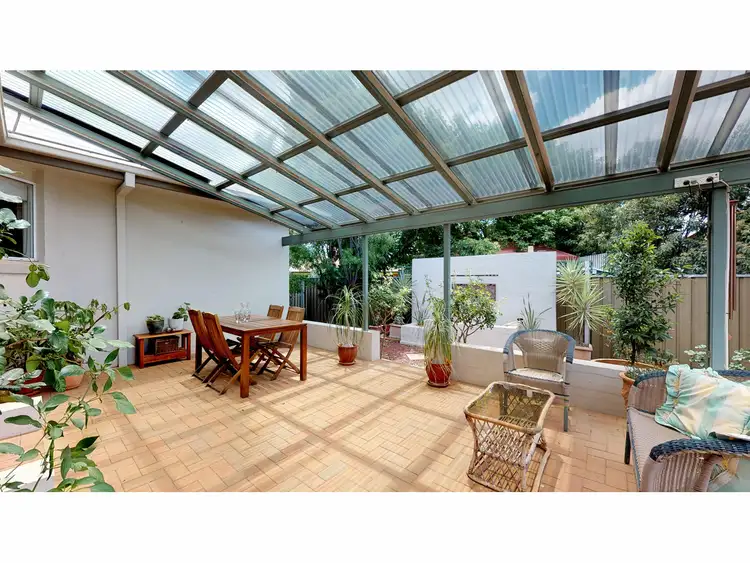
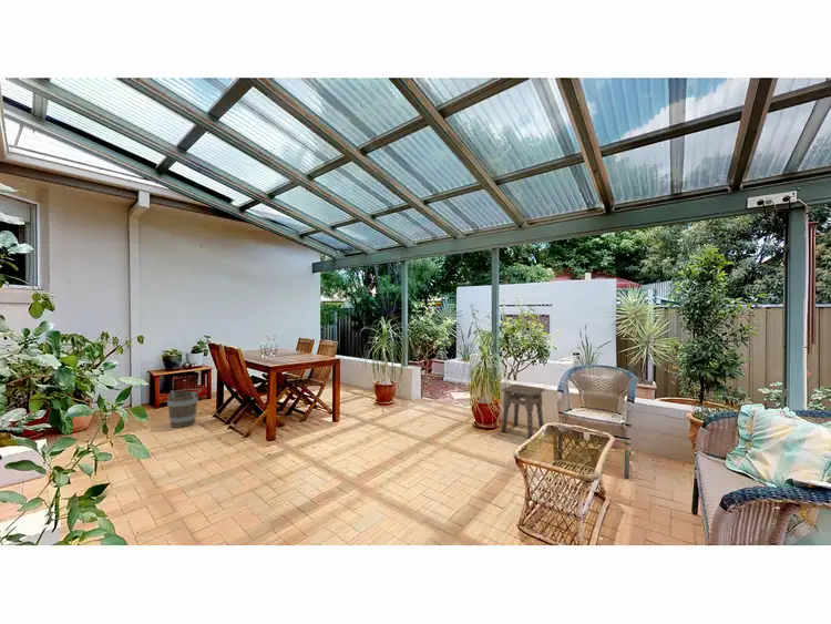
+ bucket (184, 407)
+ side table (525, 408)
